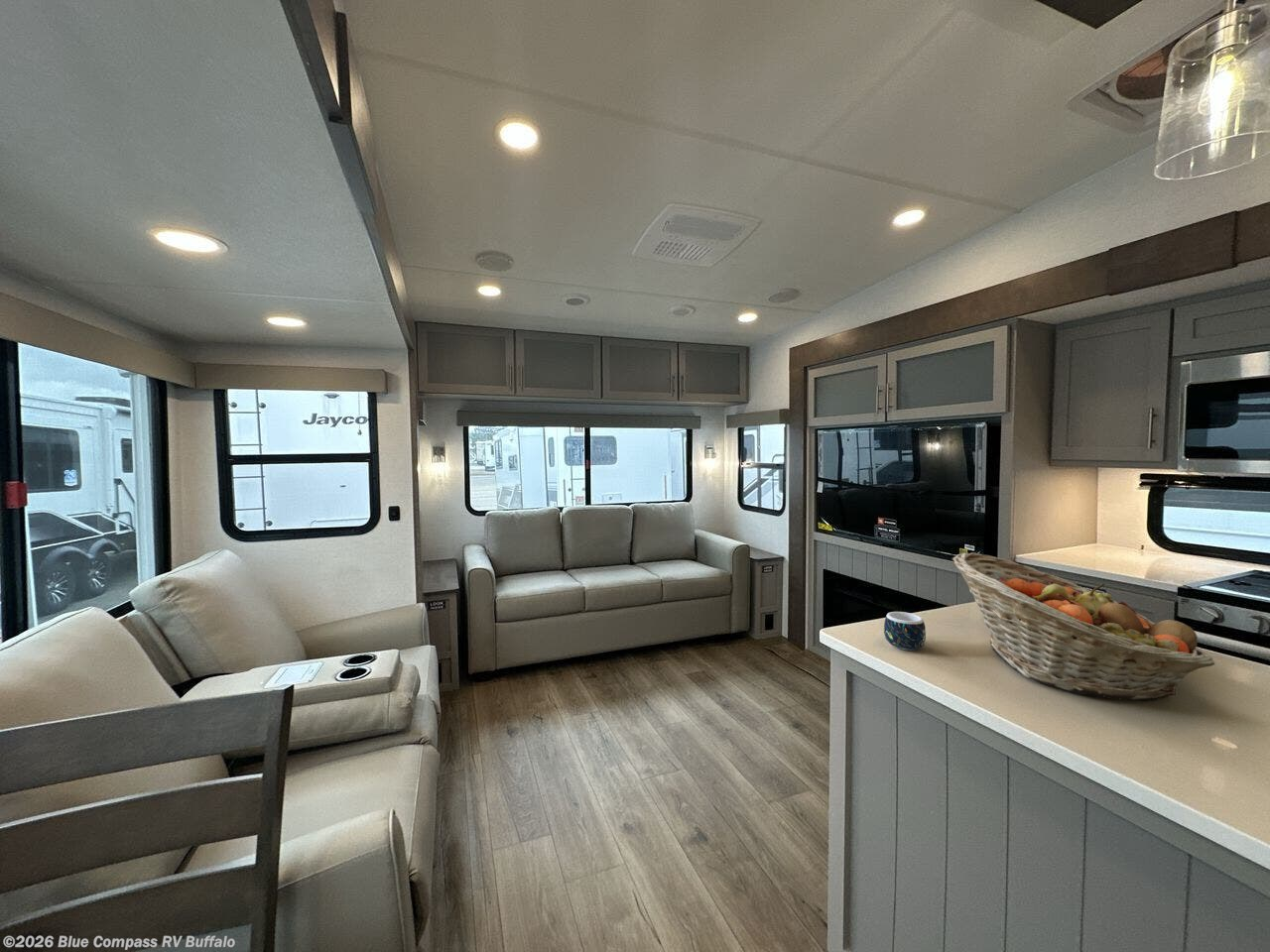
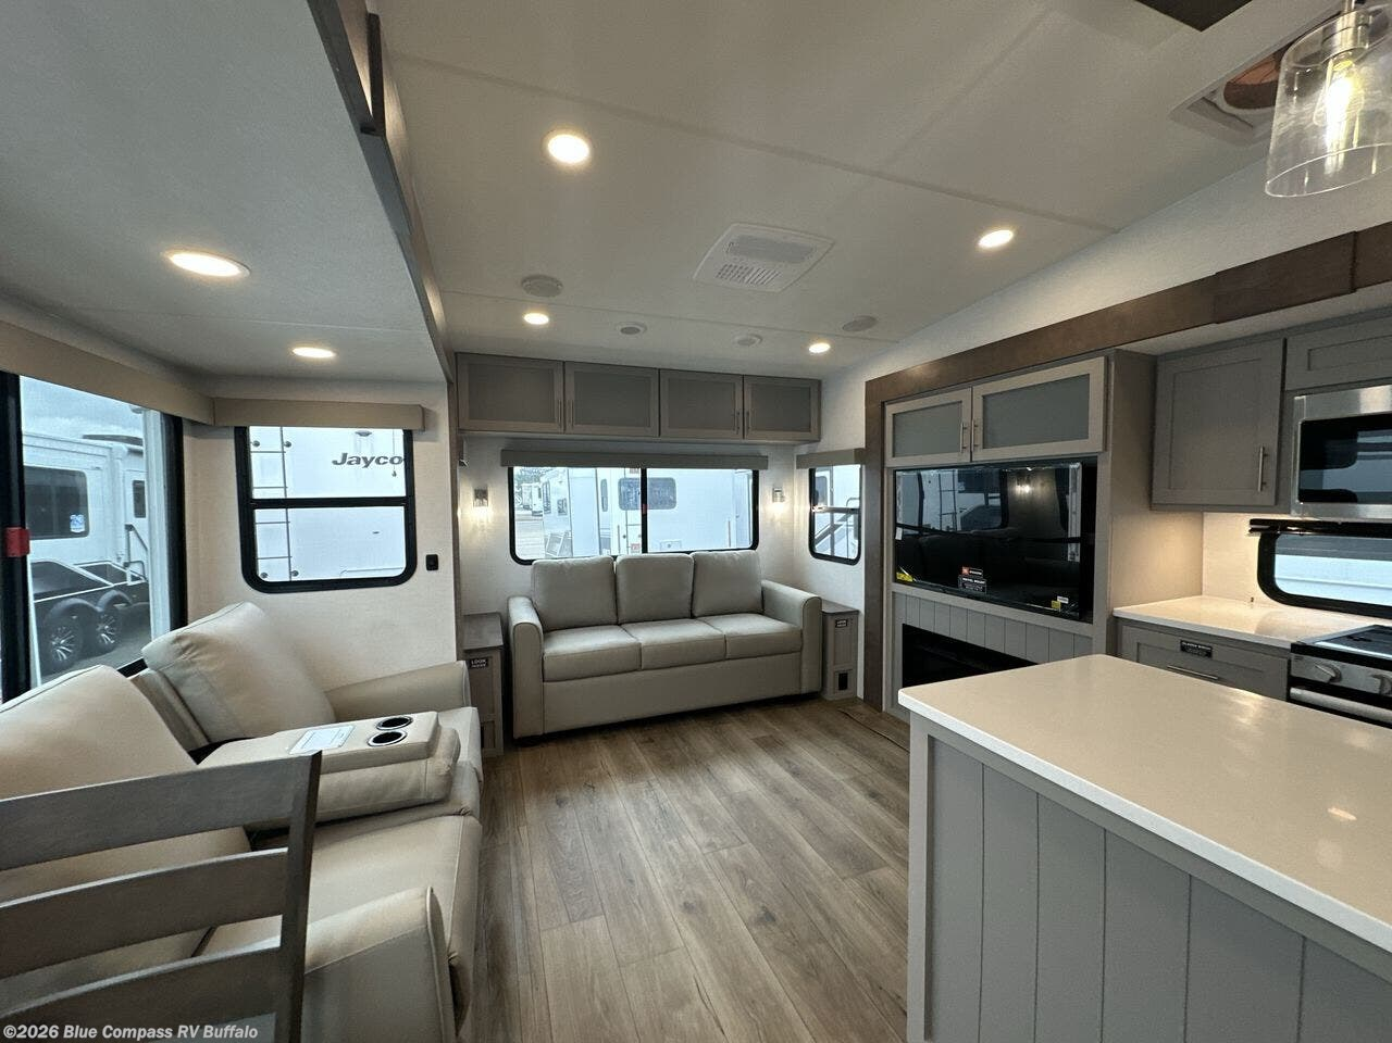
- fruit basket (1061, 615)
- mug (903, 629)
